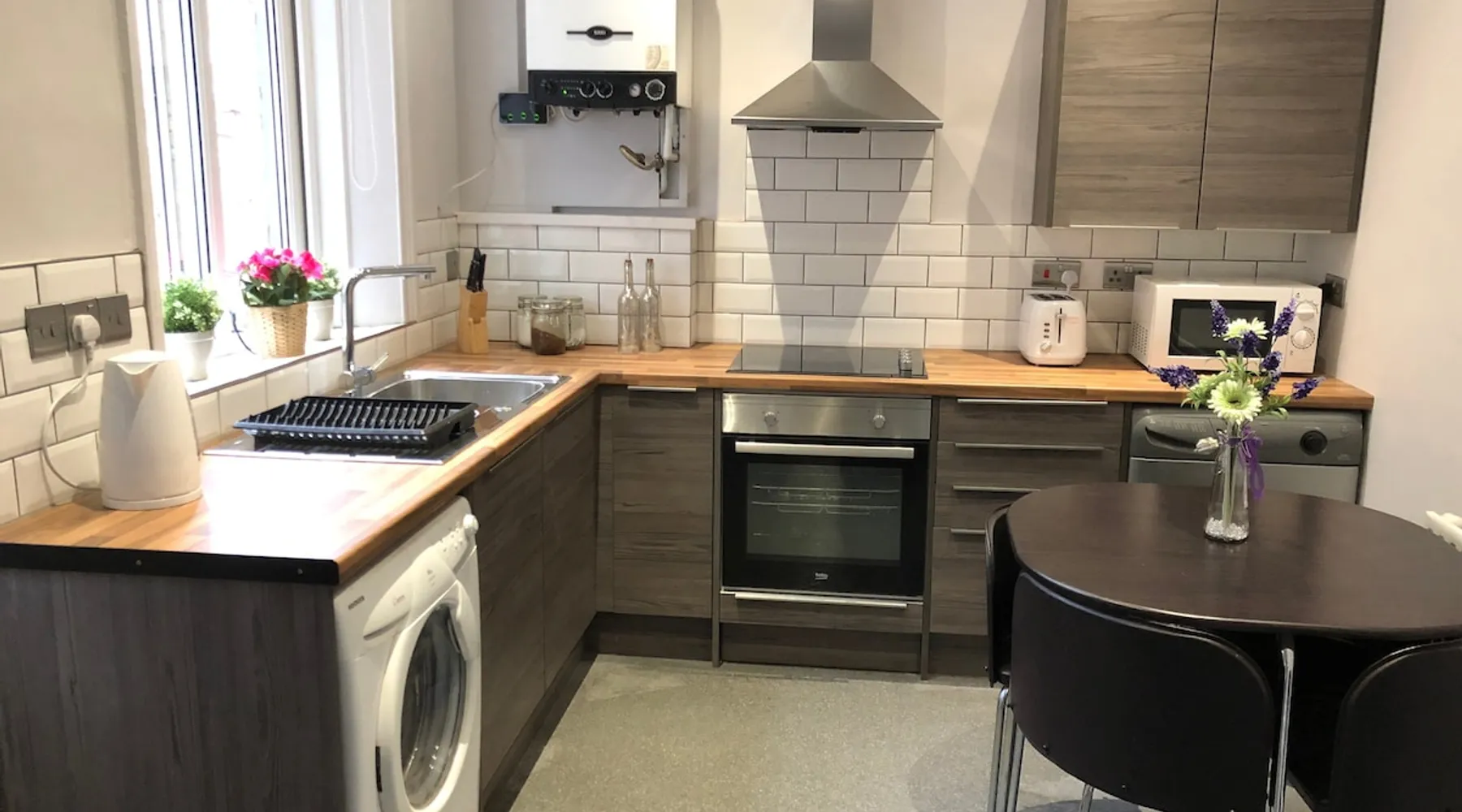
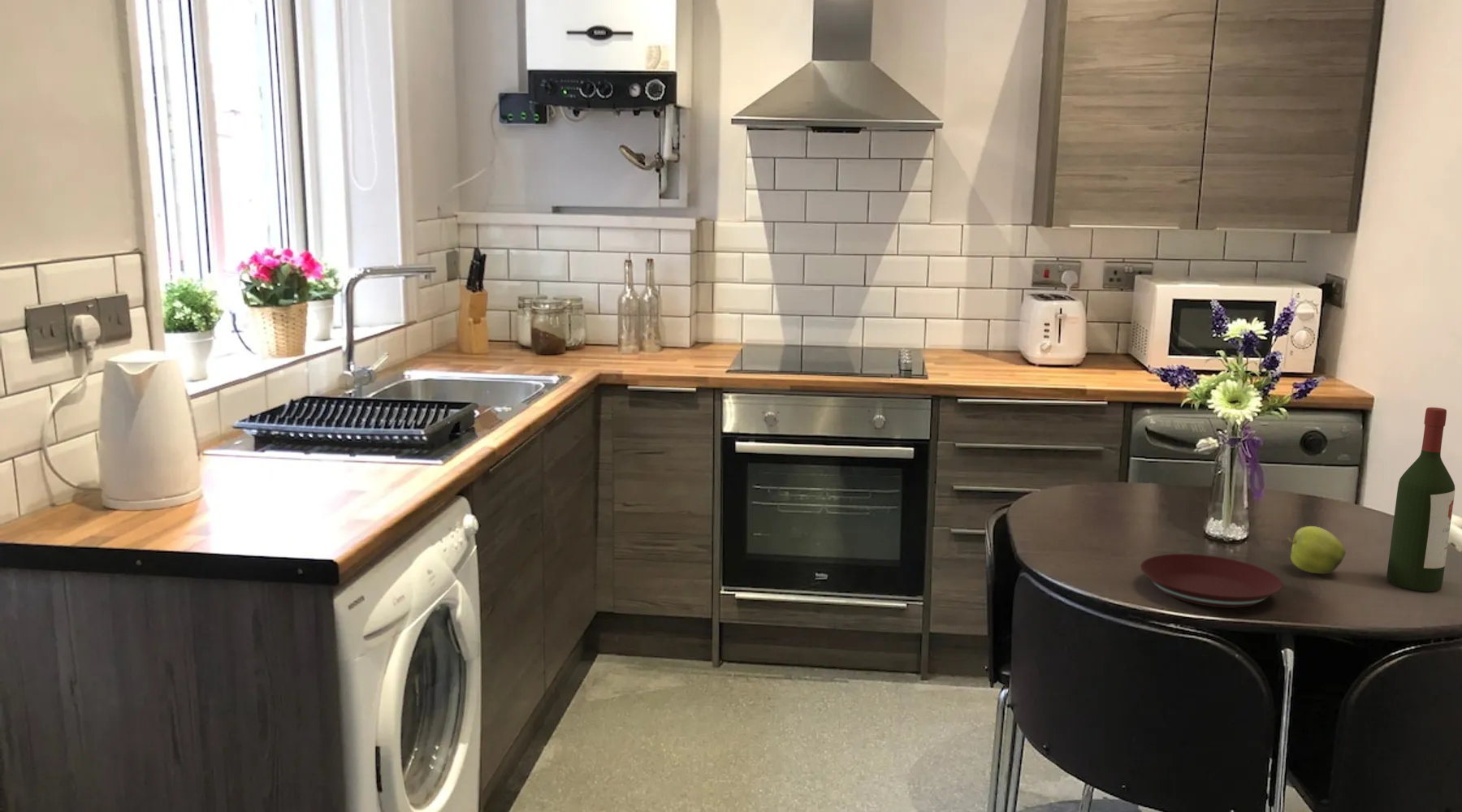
+ apple (1315, 550)
+ plate (1209, 582)
+ wine bottle (1425, 497)
